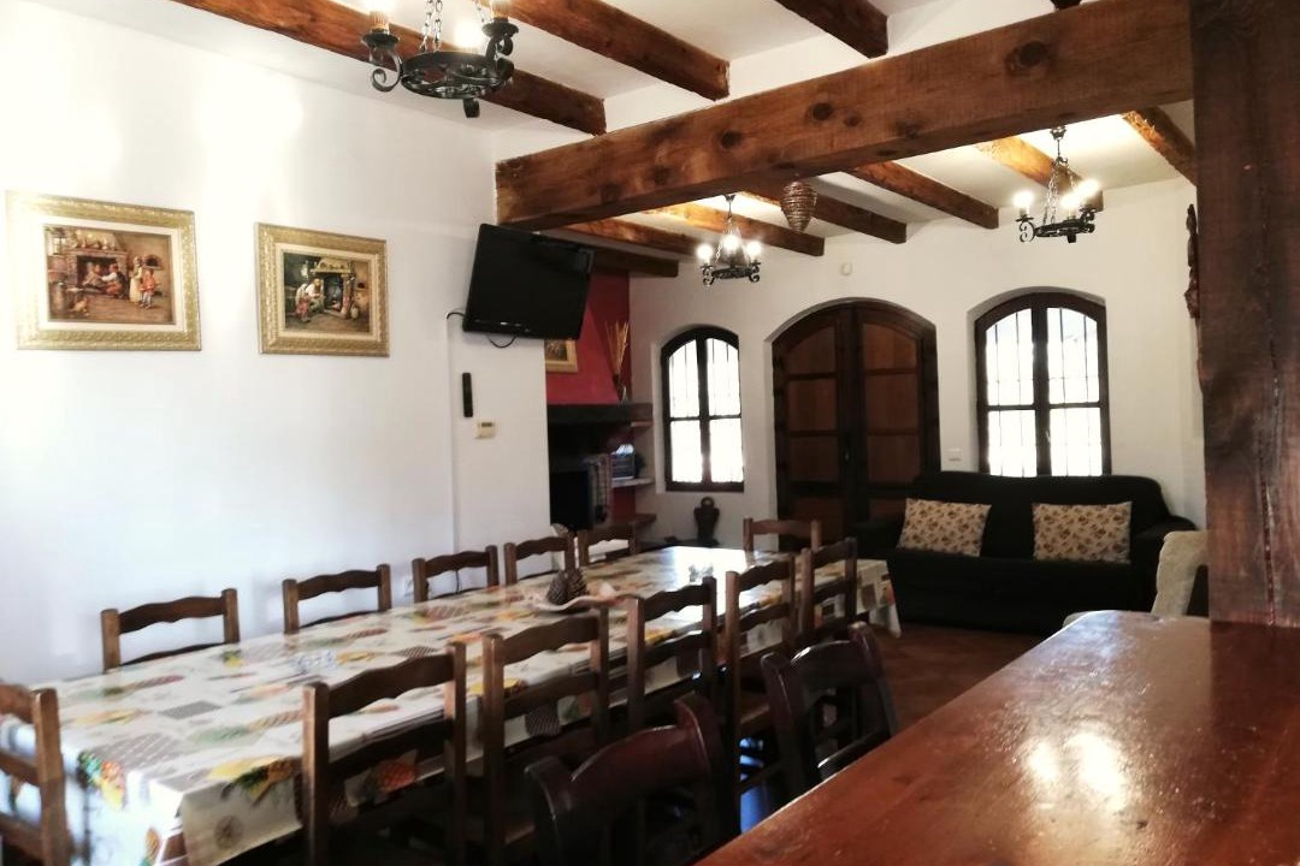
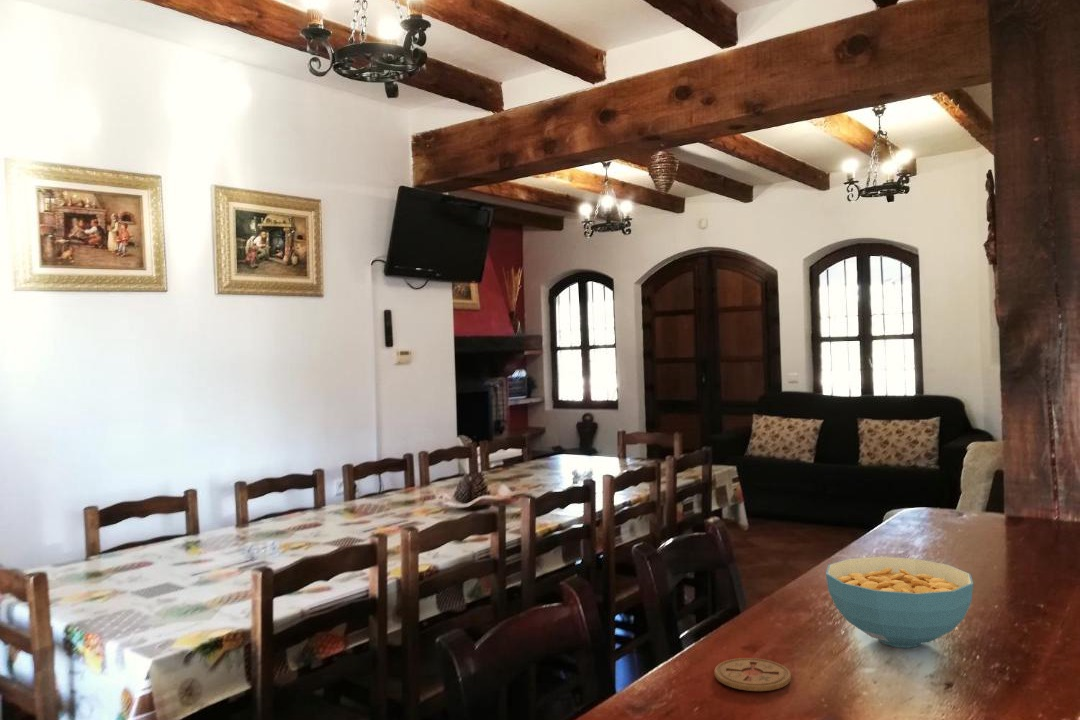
+ coaster (752, 673)
+ cereal bowl (898, 607)
